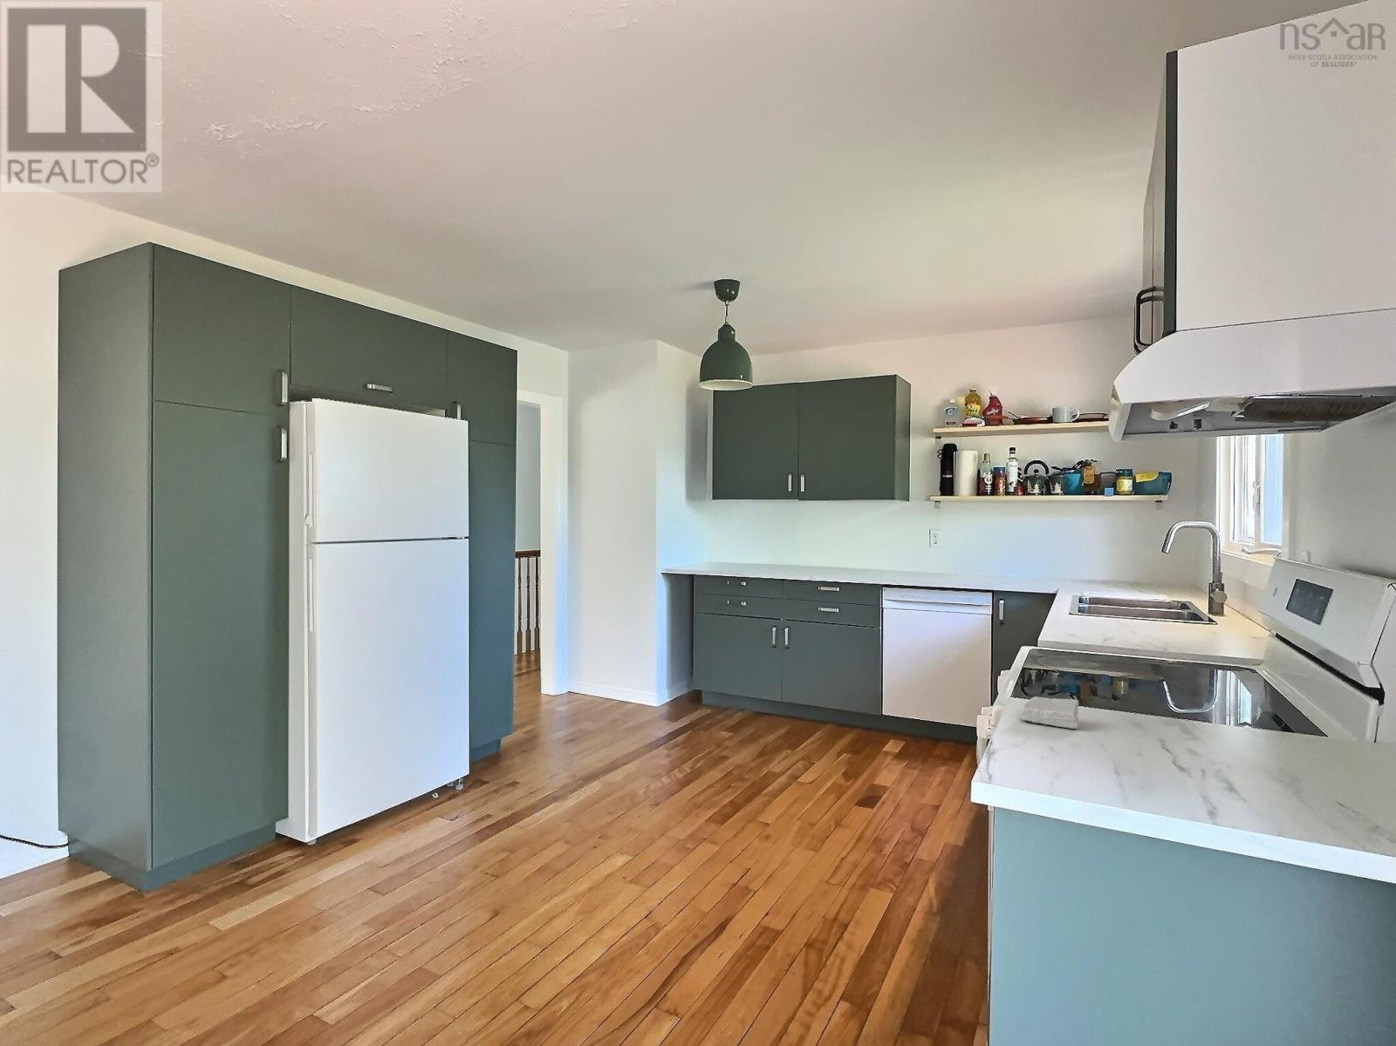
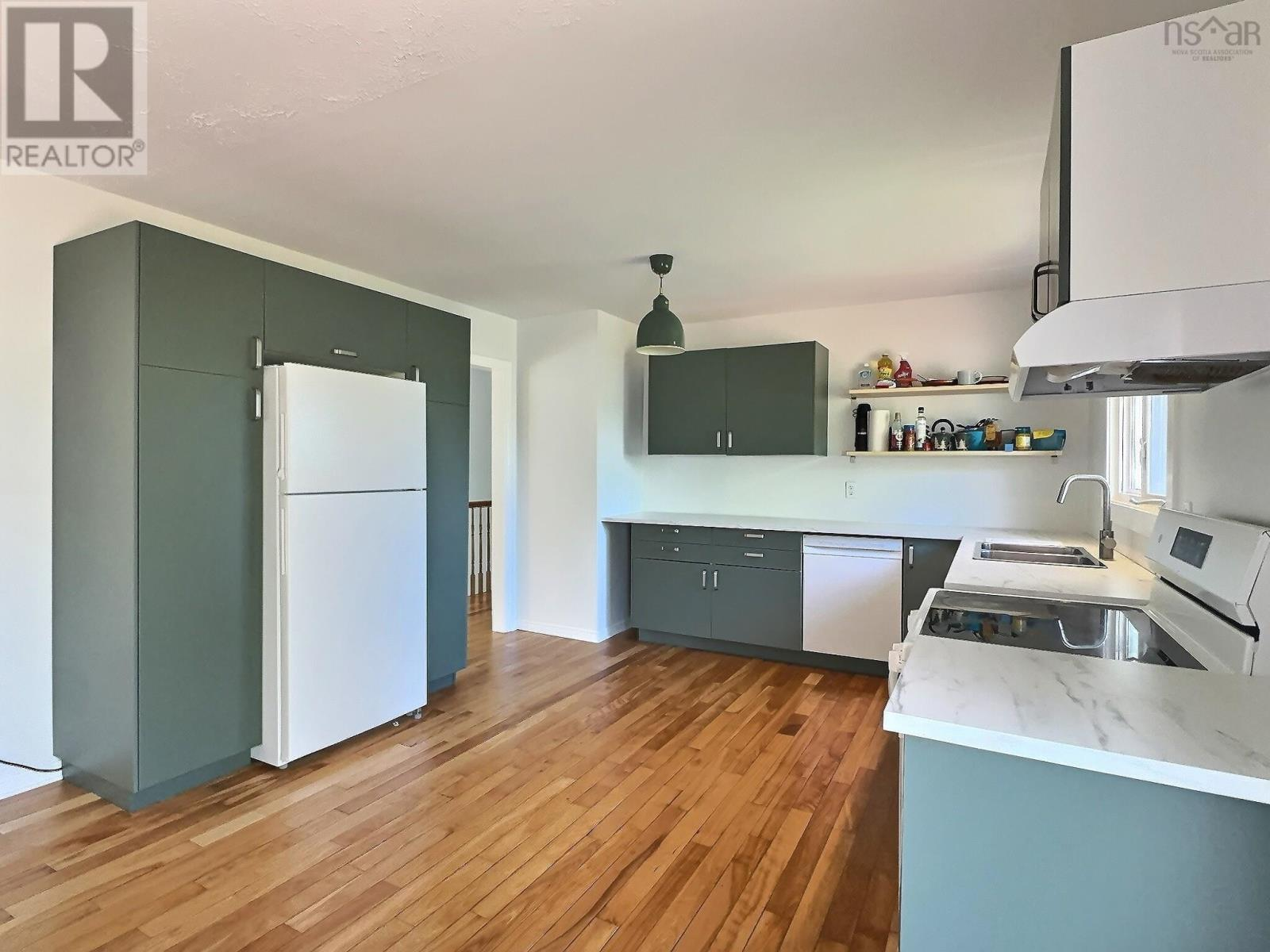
- soap bar (1050, 711)
